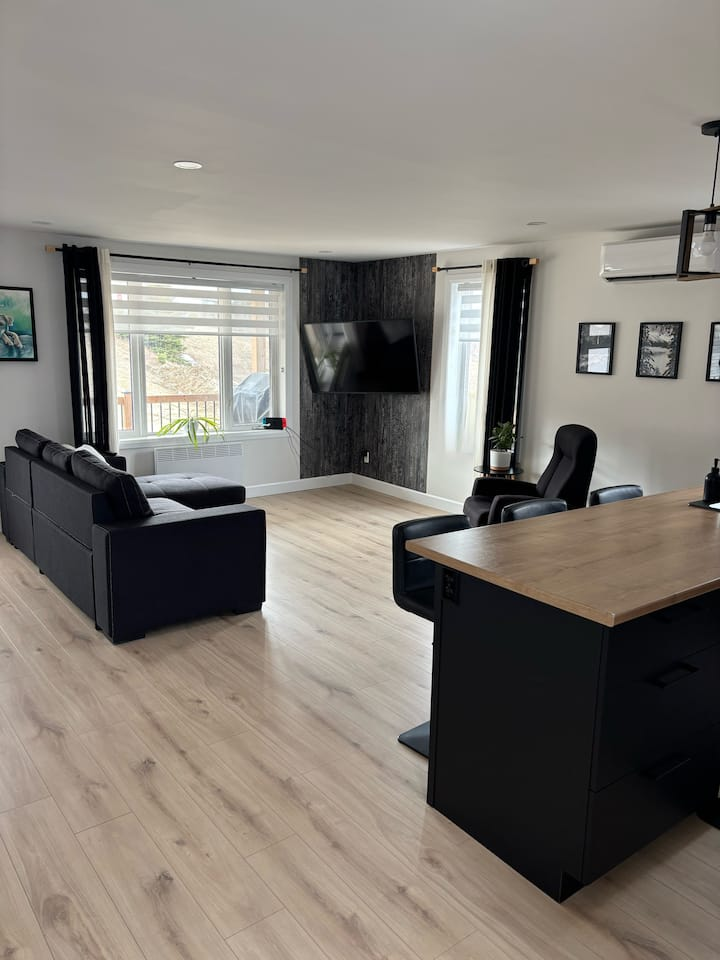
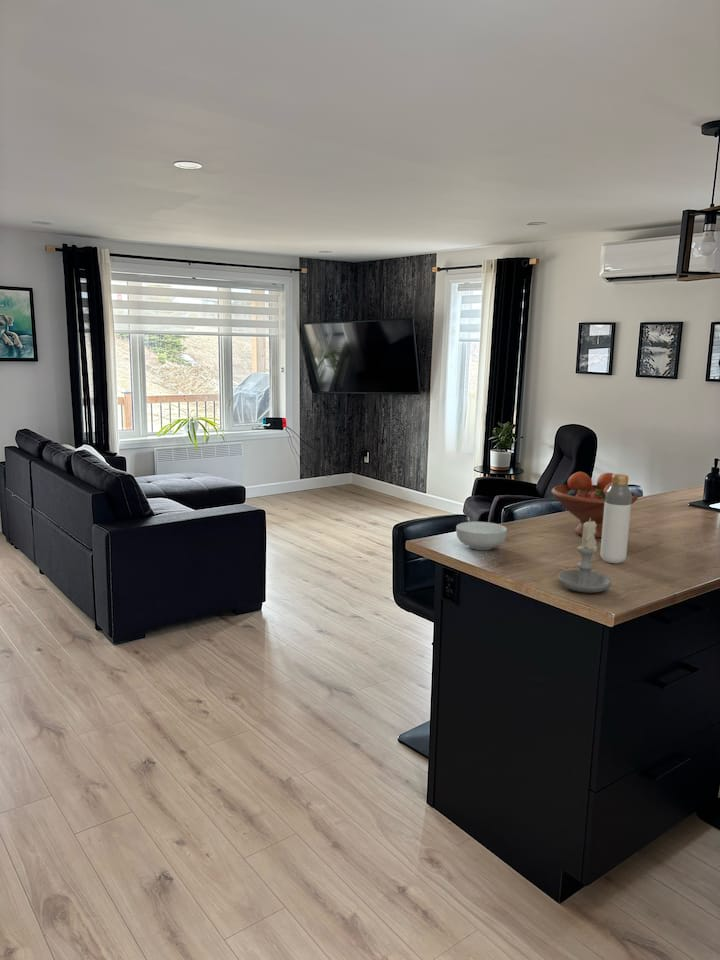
+ candle (586, 553)
+ cereal bowl (481, 537)
+ fruit bowl (593, 505)
+ bottle (616, 518)
